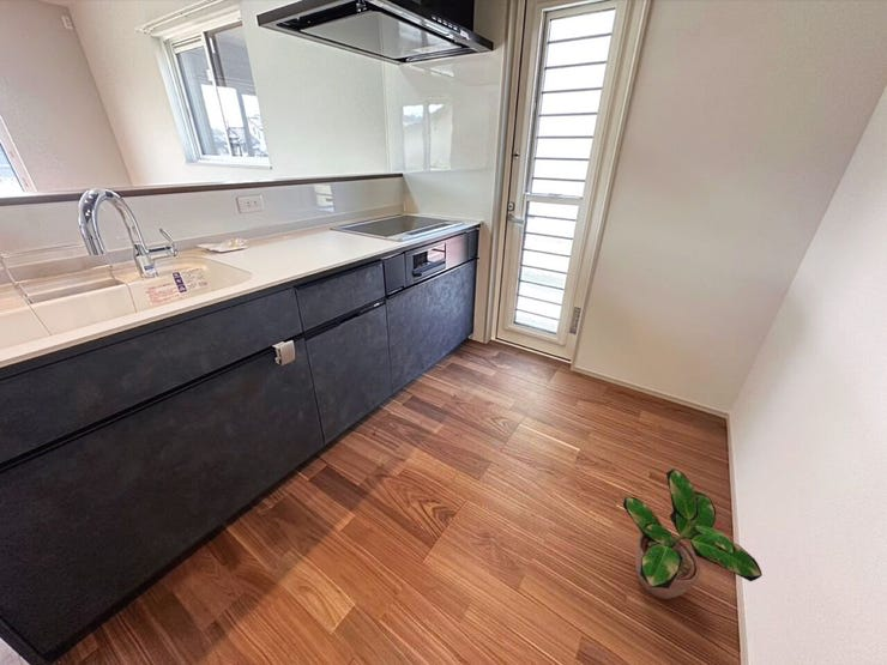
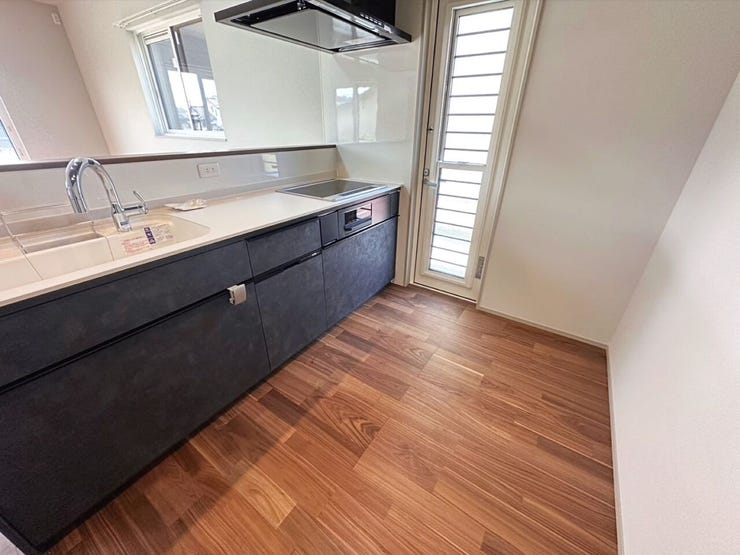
- potted plant (678, 546)
